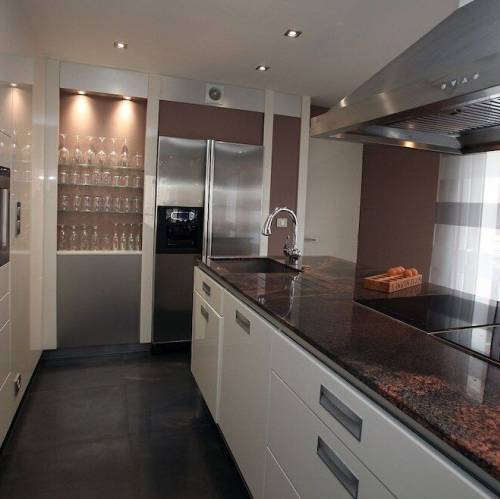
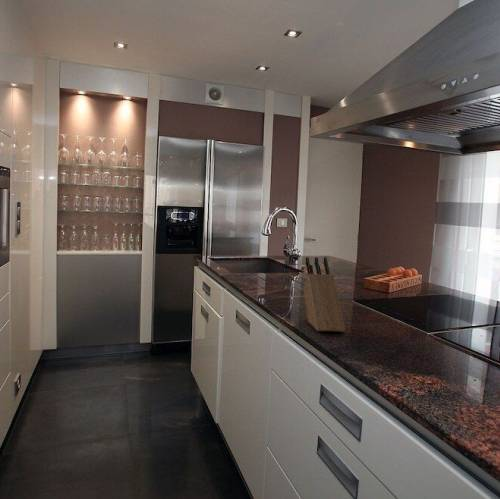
+ knife block (322, 290)
